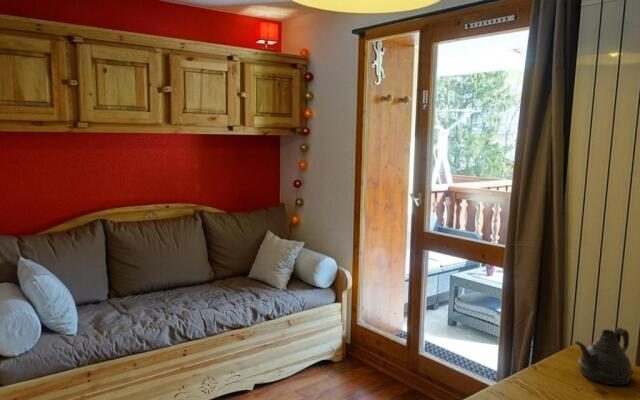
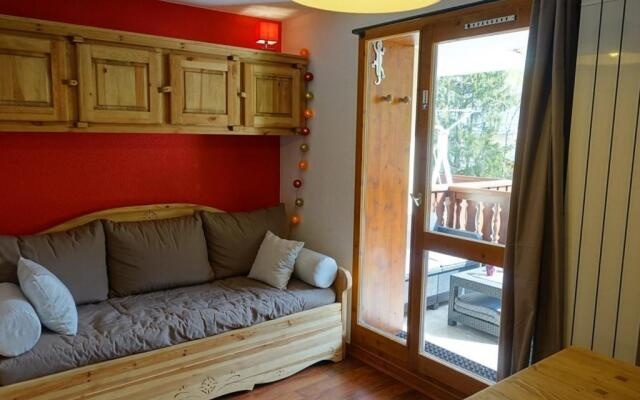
- teapot (599, 354)
